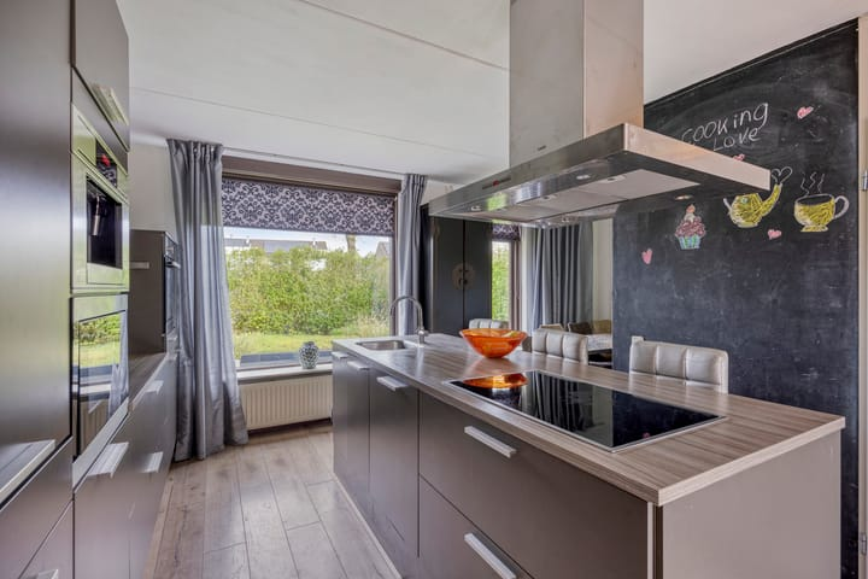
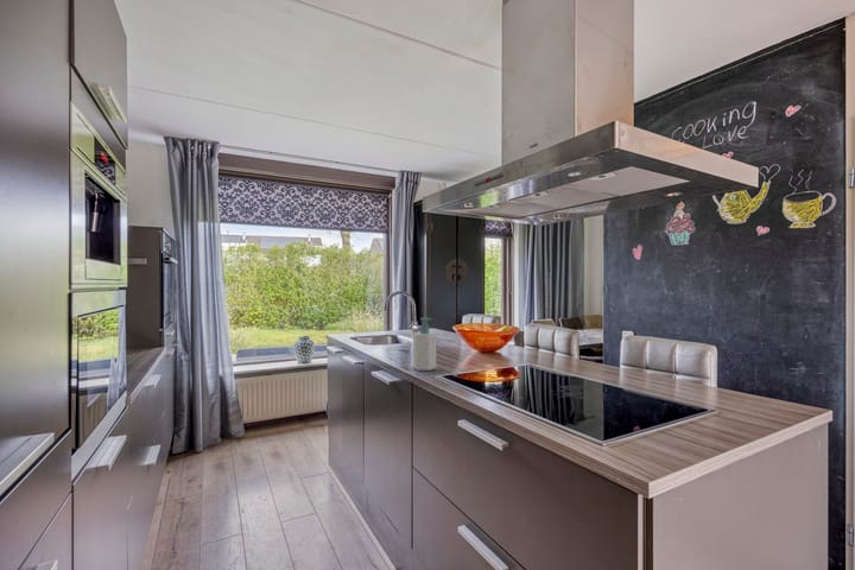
+ soap bottle (424, 343)
